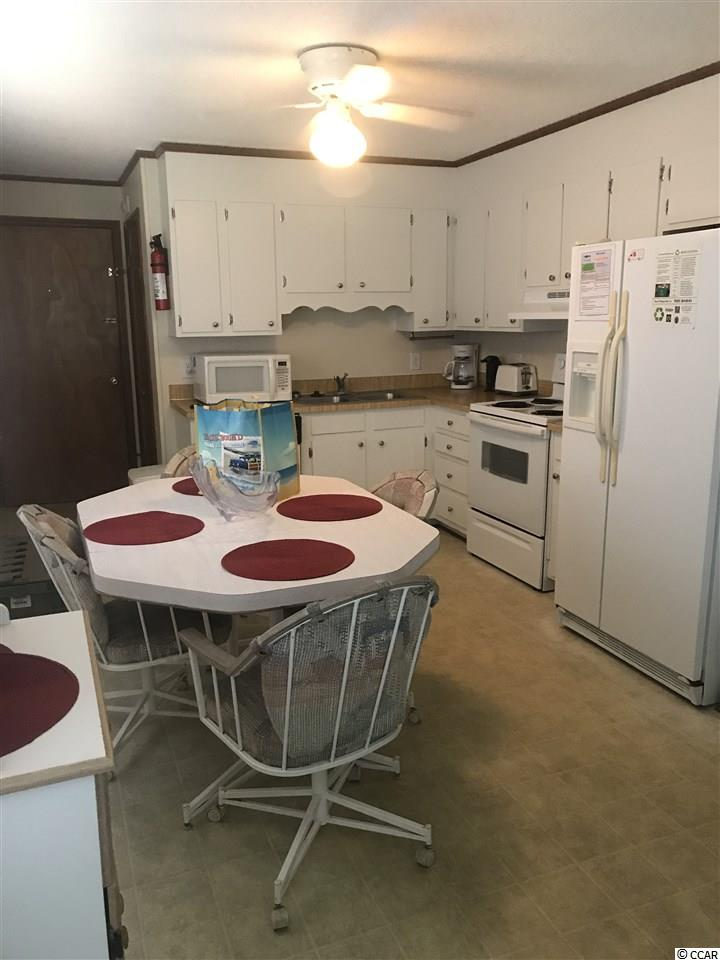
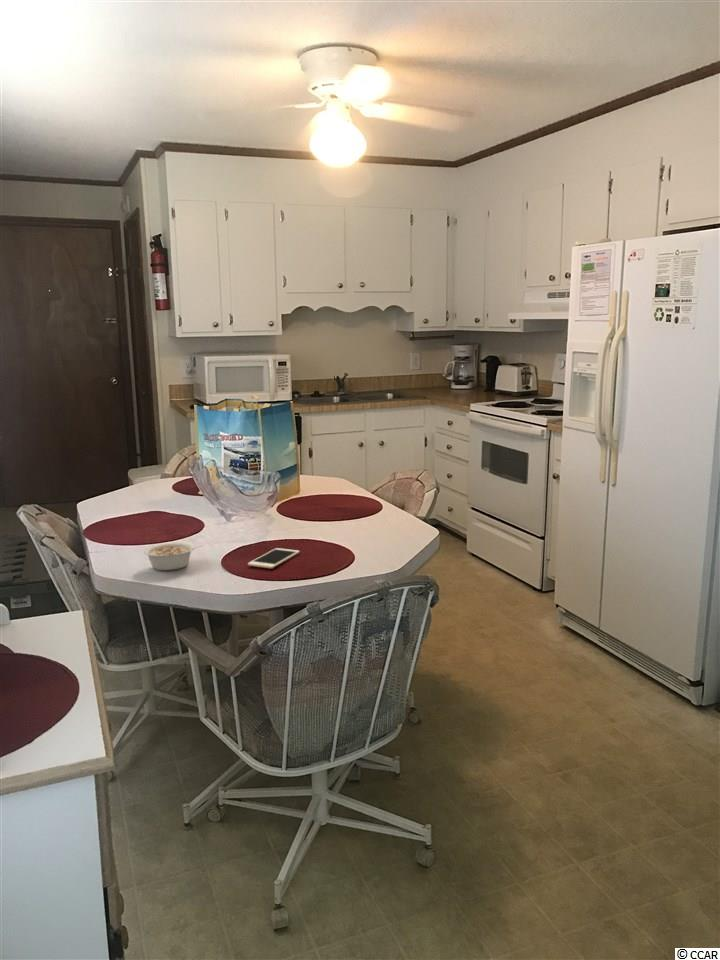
+ cell phone (274, 557)
+ legume (171, 555)
